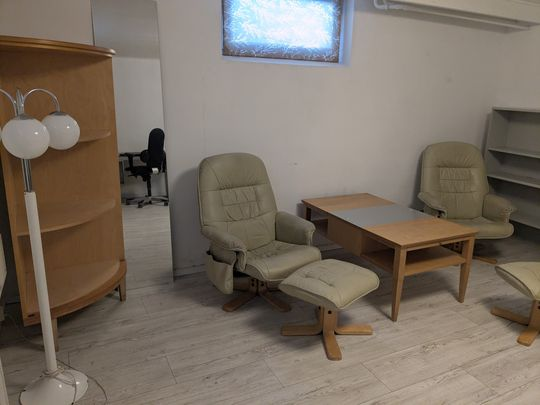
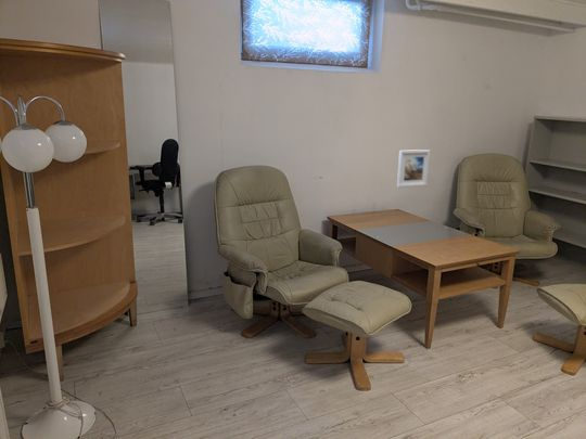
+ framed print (413, 168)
